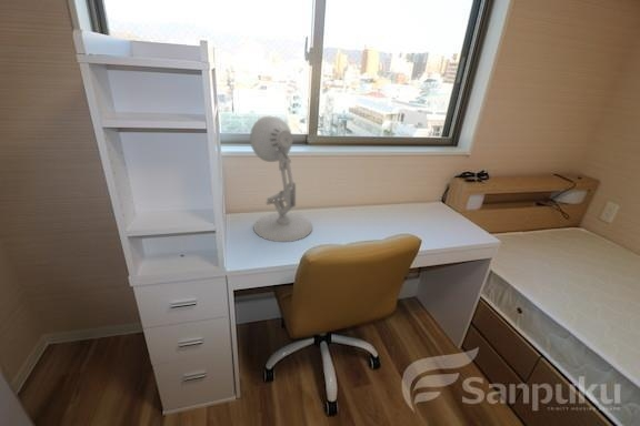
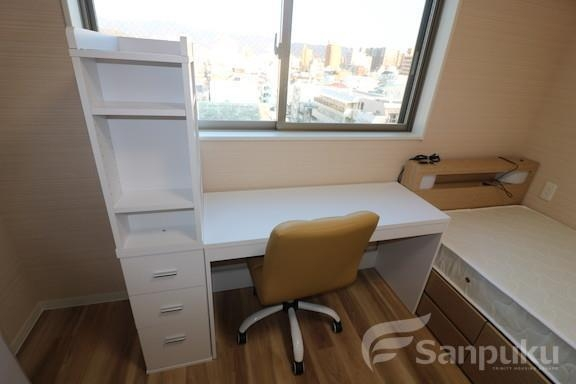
- desk lamp (282, 176)
